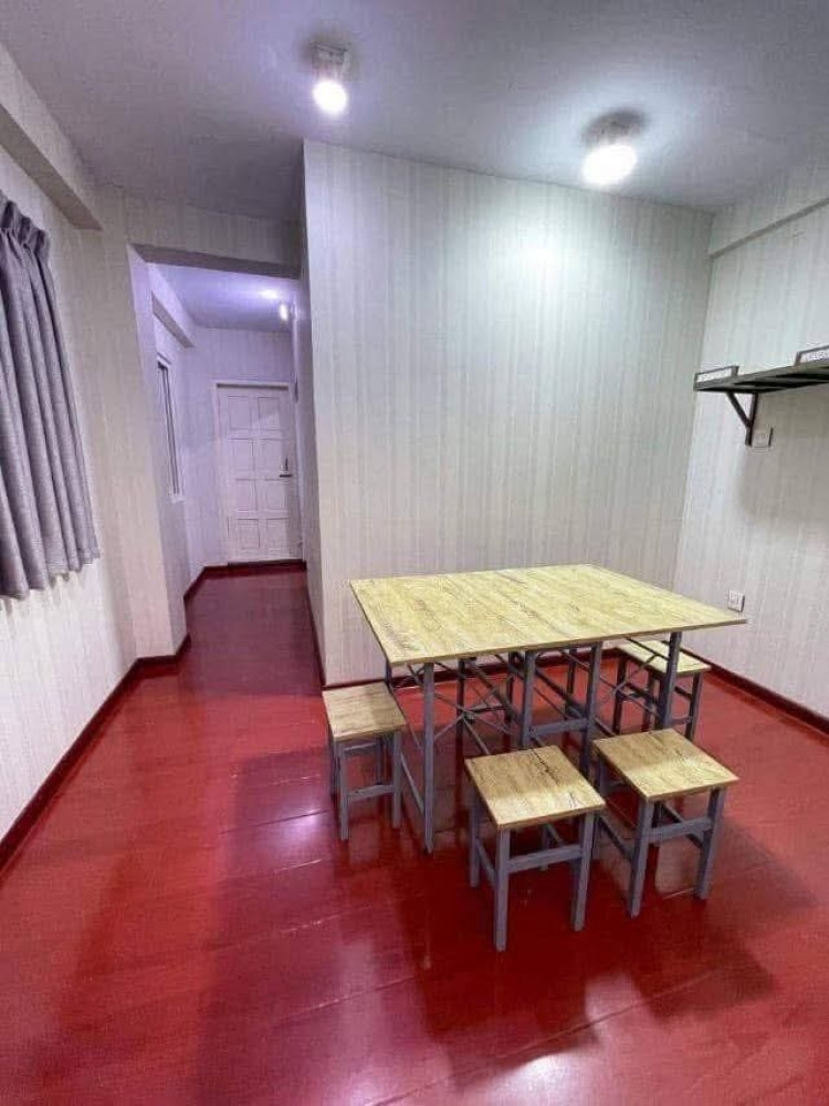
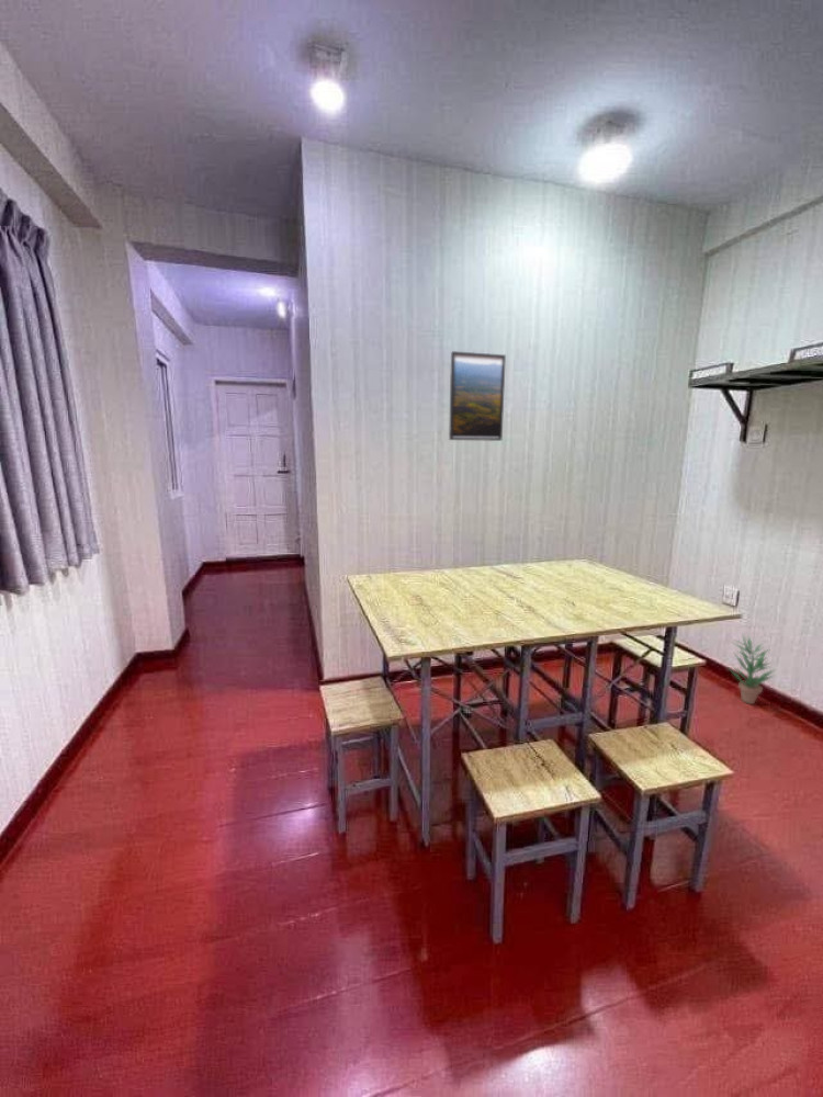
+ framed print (476, 397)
+ potted plant (751, 668)
